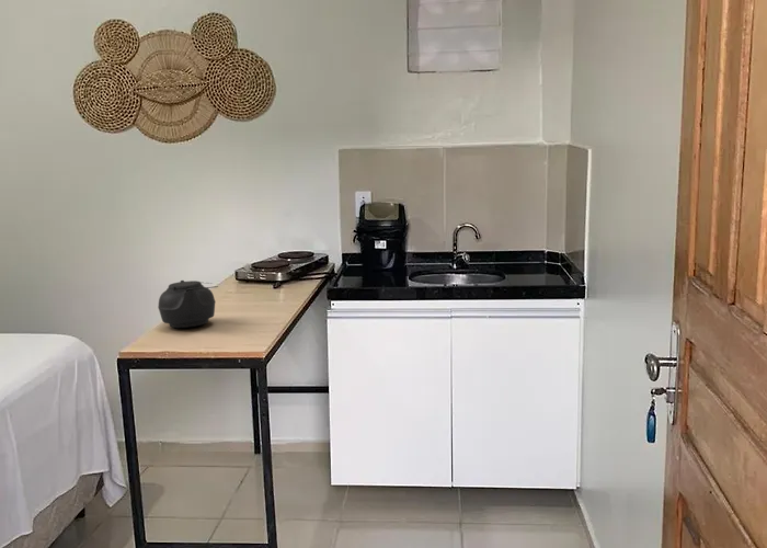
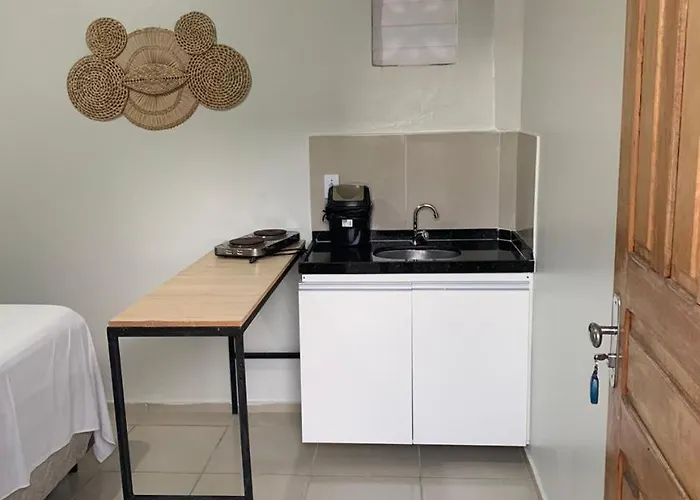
- teapot (187, 305)
